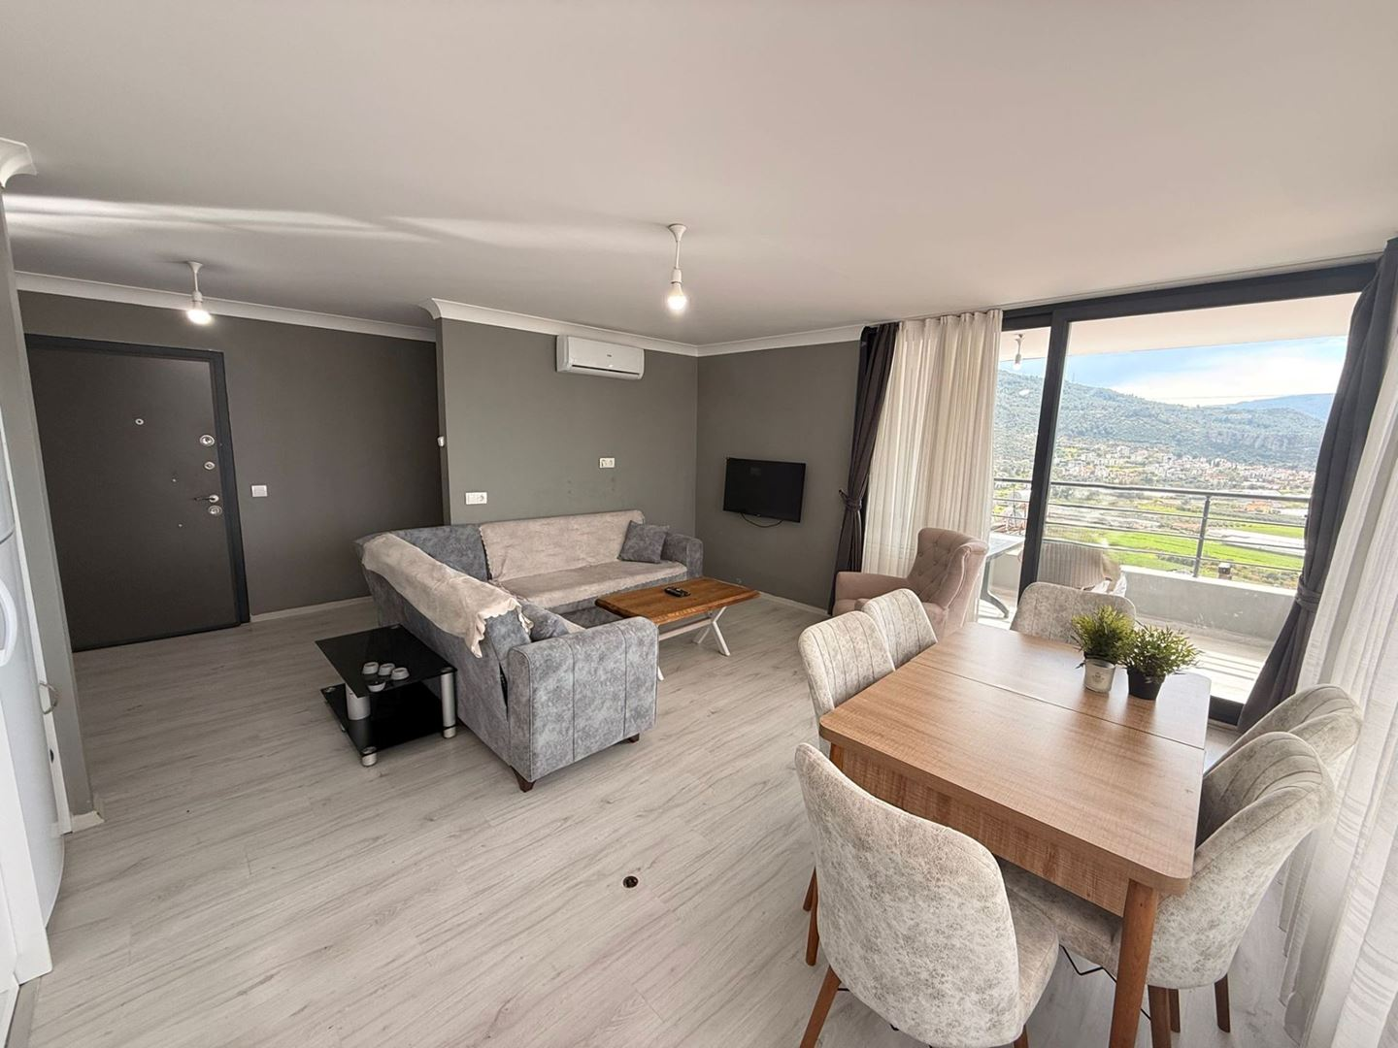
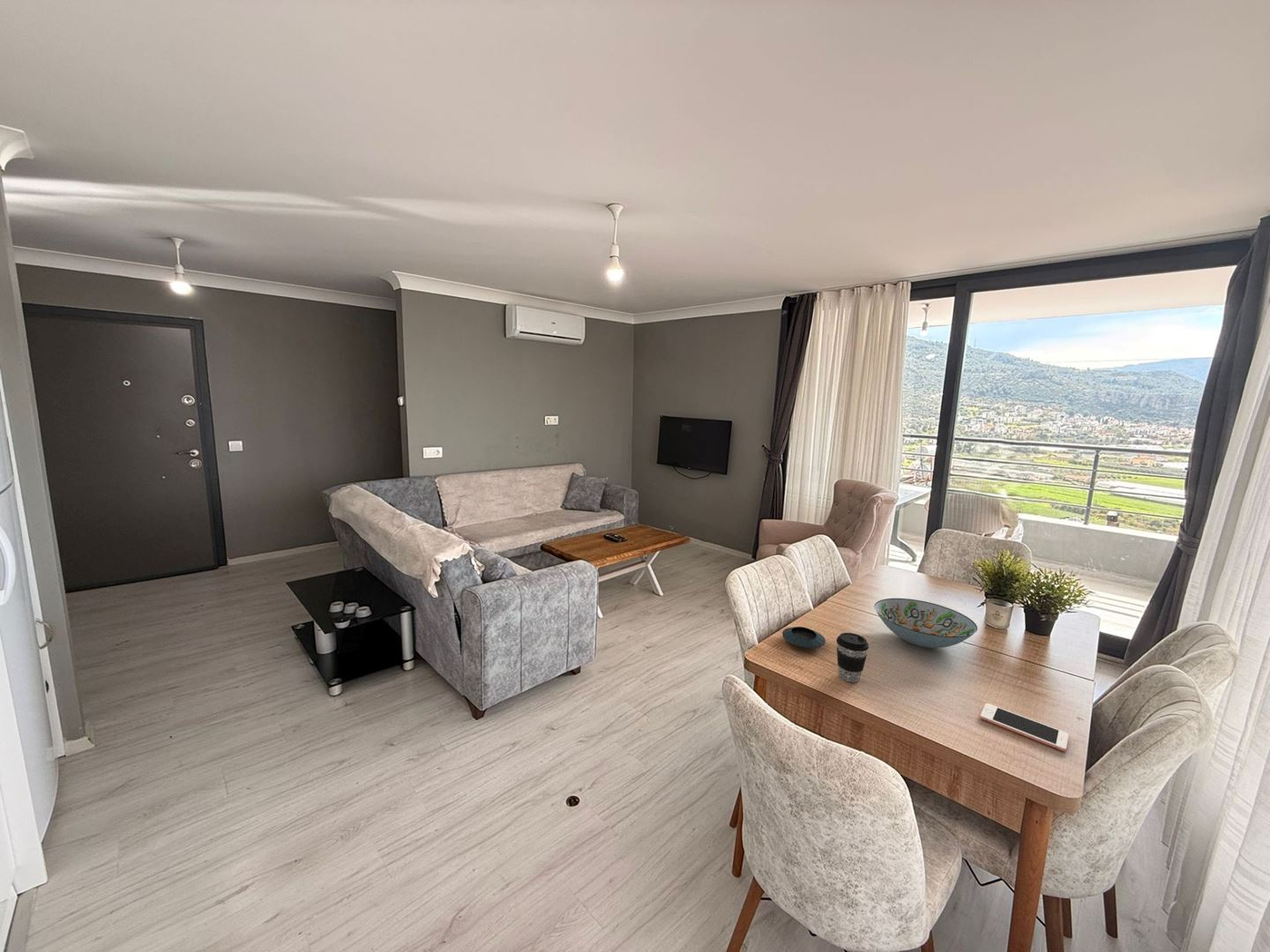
+ saucer (803, 636)
+ coffee cup (850, 658)
+ decorative bowl (922, 628)
+ cell phone (1023, 725)
